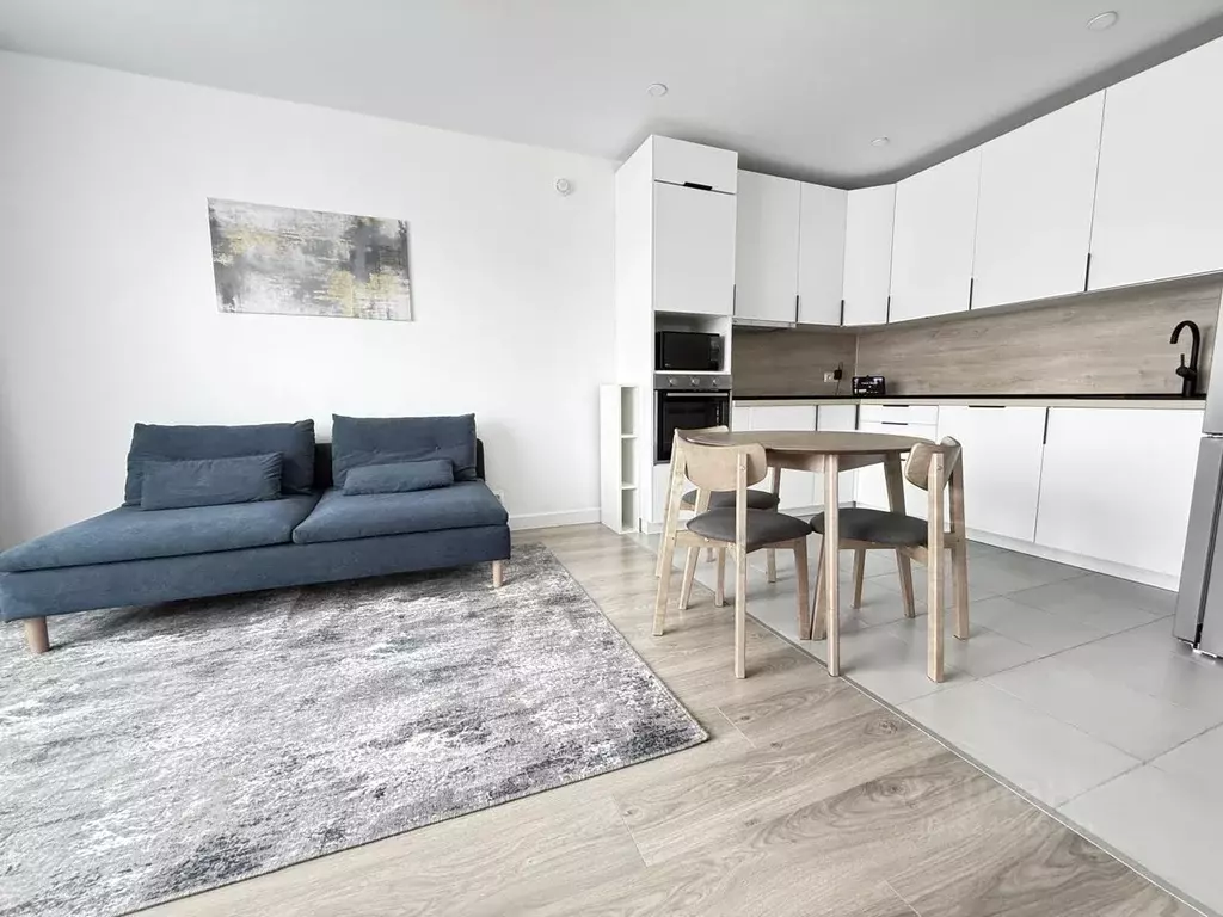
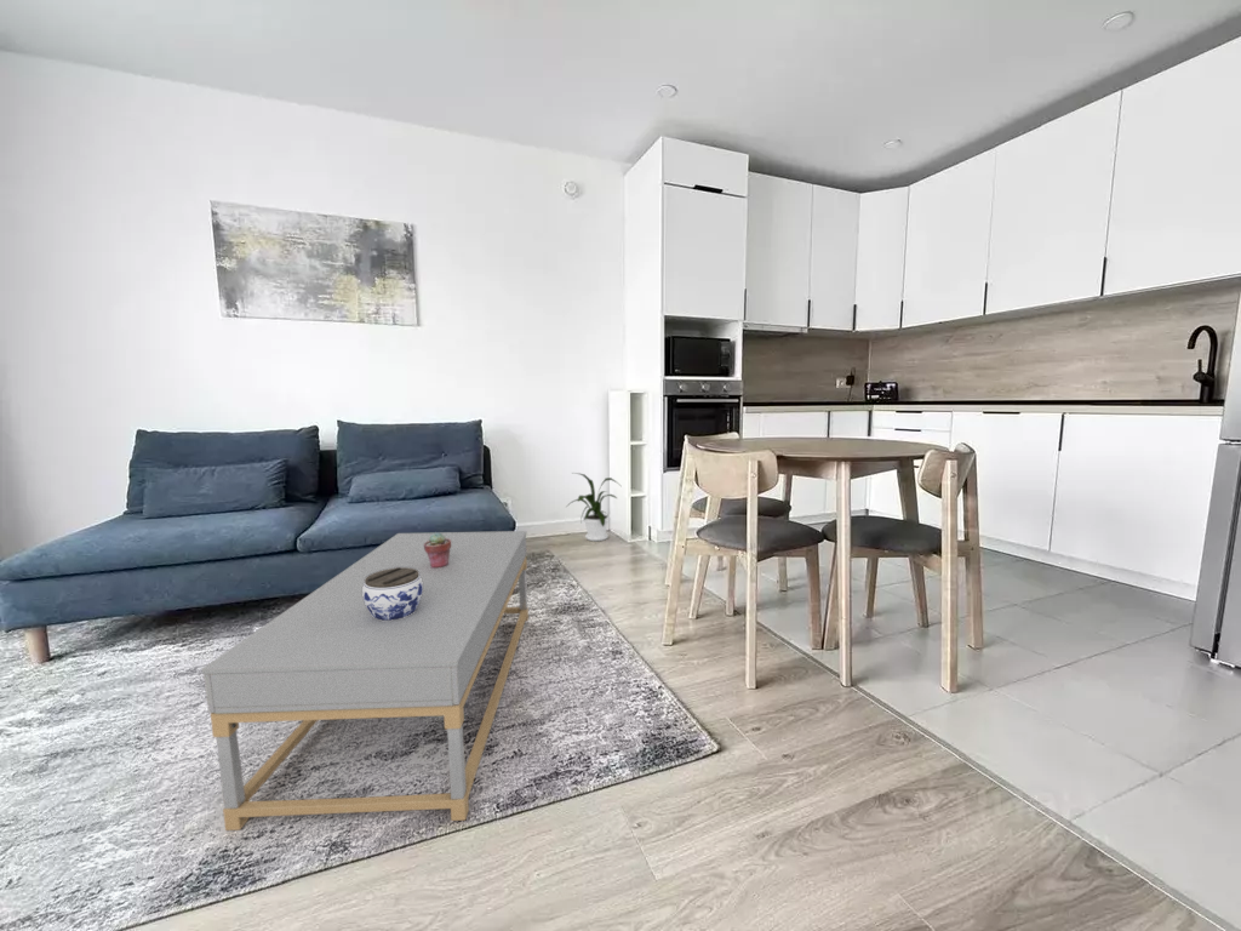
+ potted succulent (438, 548)
+ coffee table (419, 635)
+ house plant (594, 506)
+ jar (393, 593)
